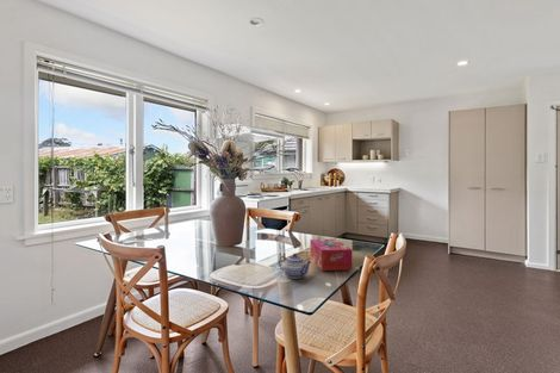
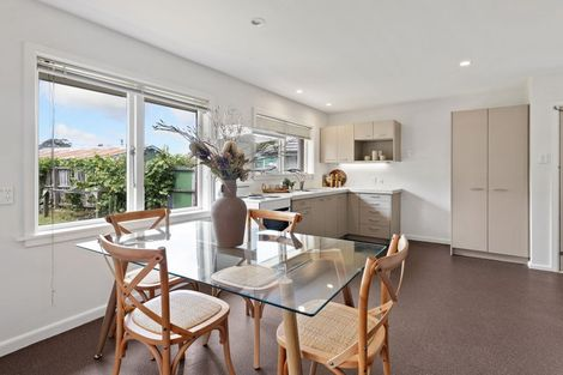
- teapot (294, 265)
- tissue box (329, 253)
